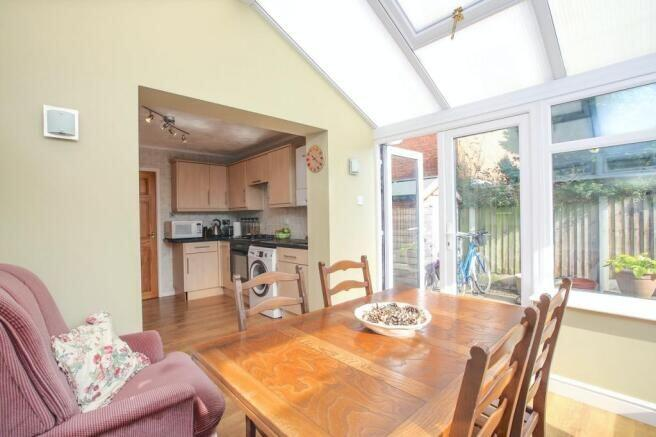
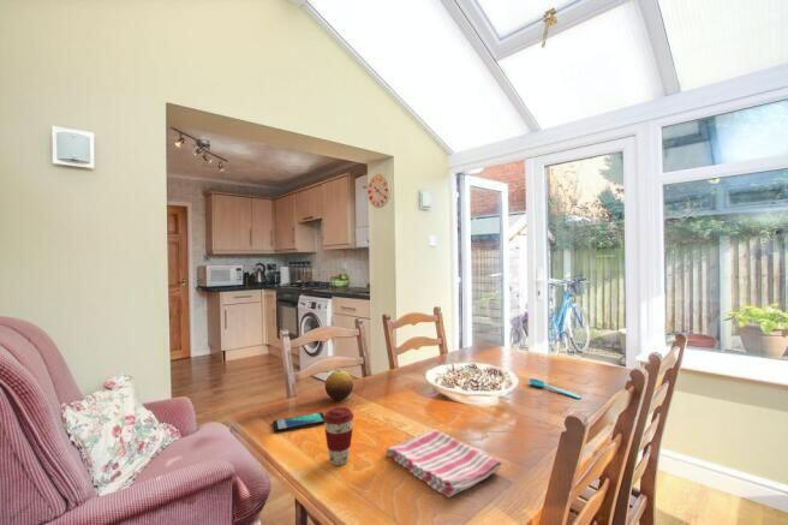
+ coffee cup (339, 435)
+ dish towel (441, 455)
+ spoon (553, 387)
+ smartphone (299, 422)
+ fruit (339, 384)
